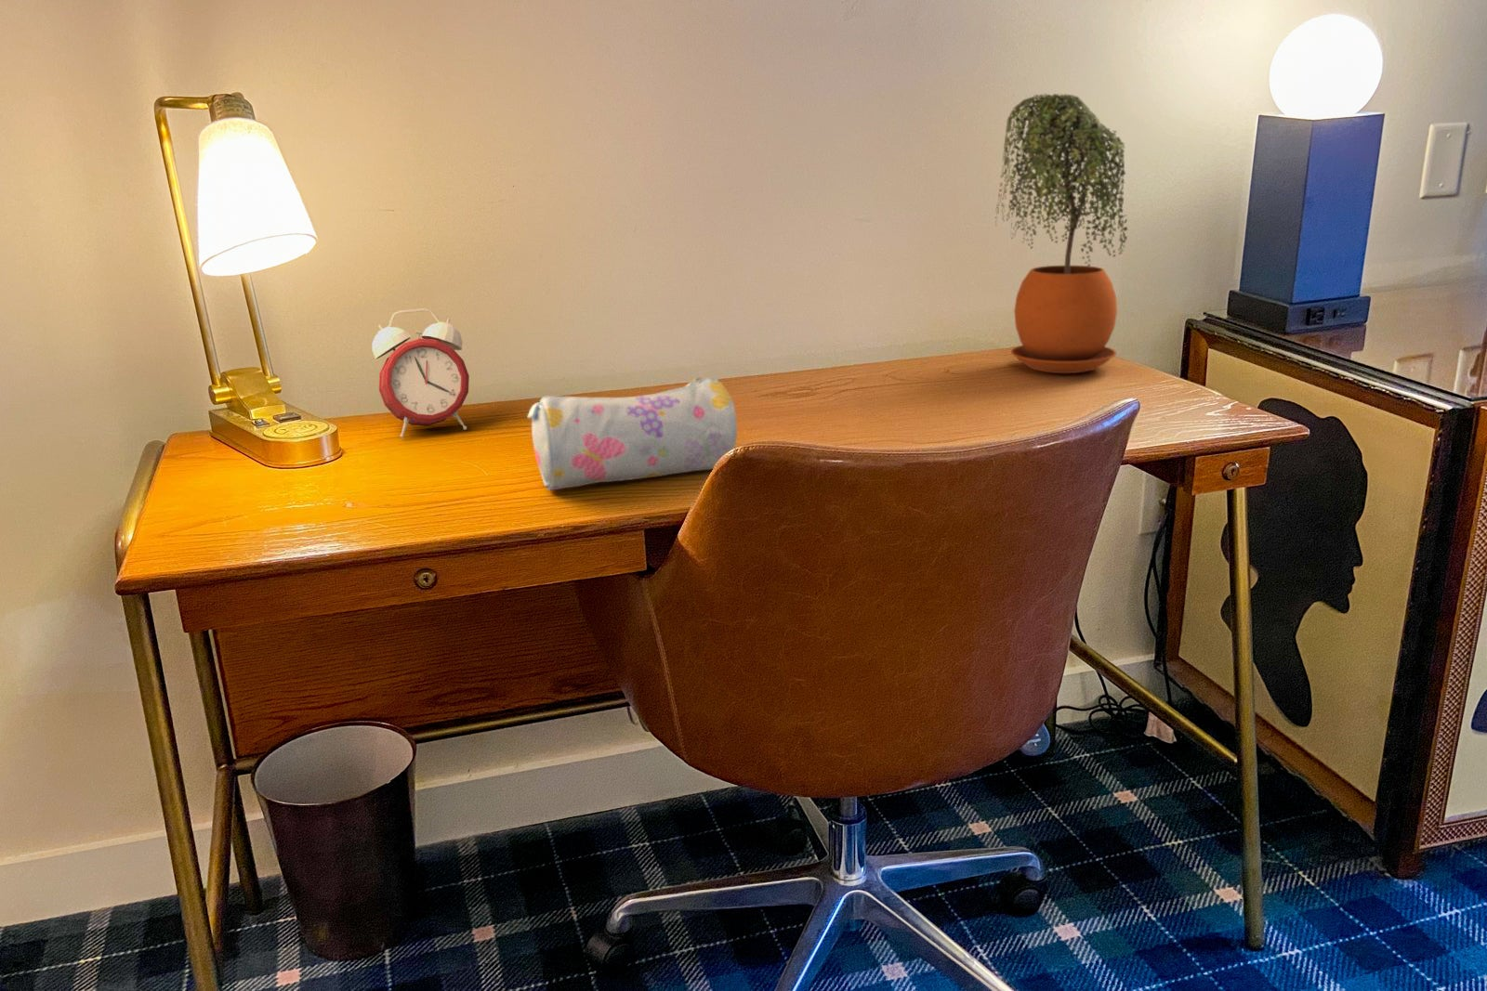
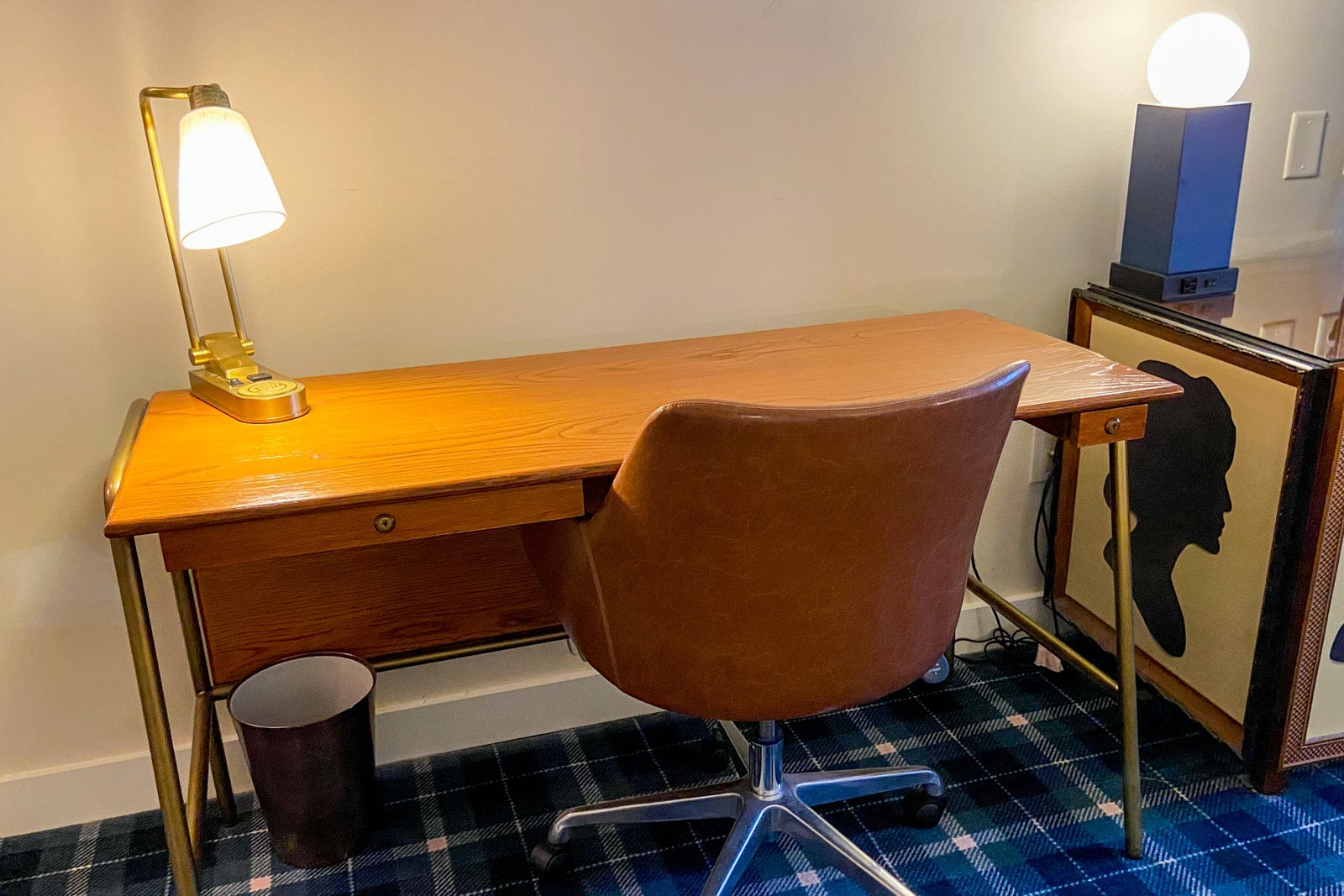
- potted plant (1061, 236)
- pencil case (635, 431)
- alarm clock (422, 371)
